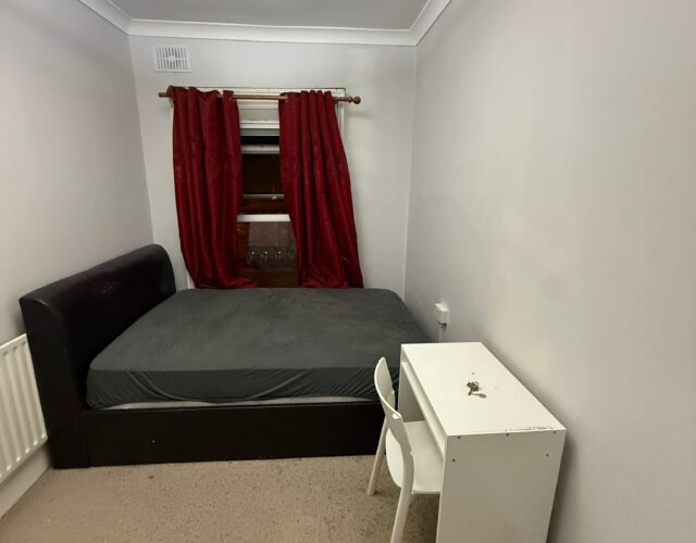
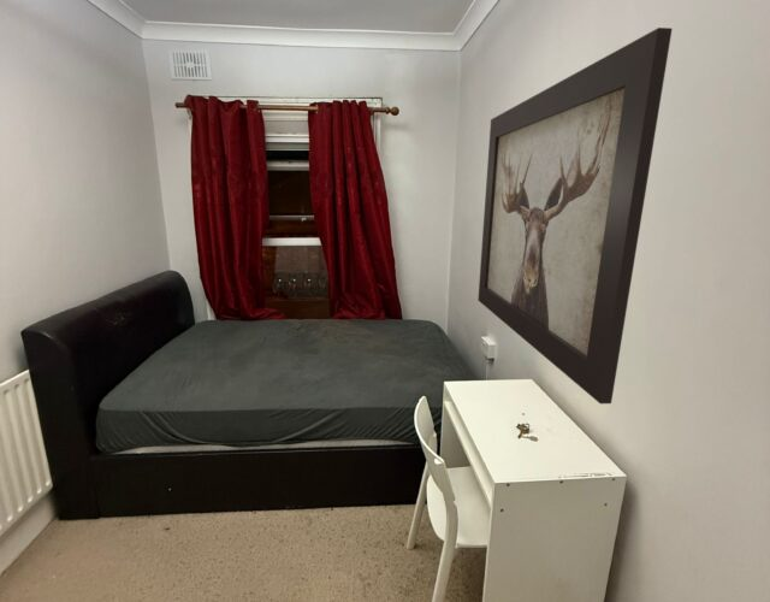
+ wall art (534, 222)
